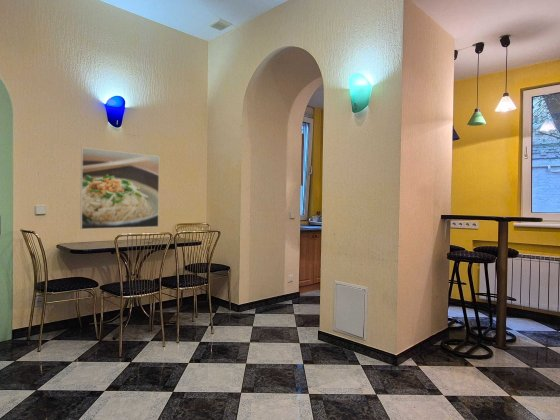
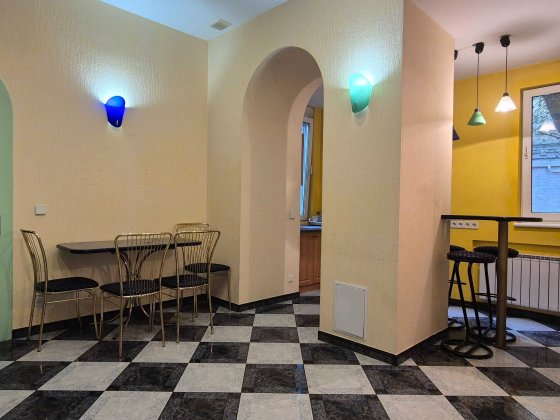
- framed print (122, 190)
